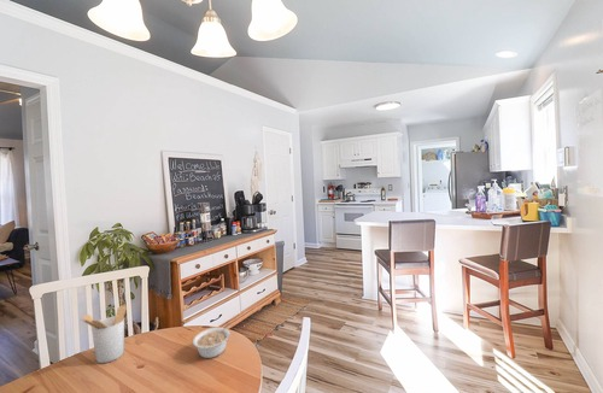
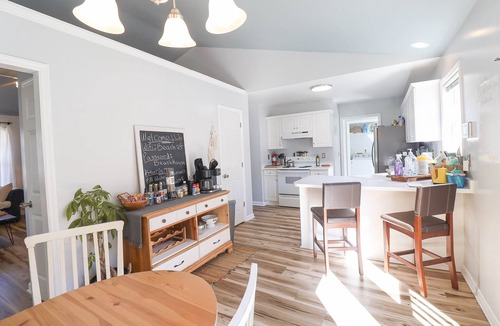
- utensil holder (104, 334)
- legume (212, 341)
